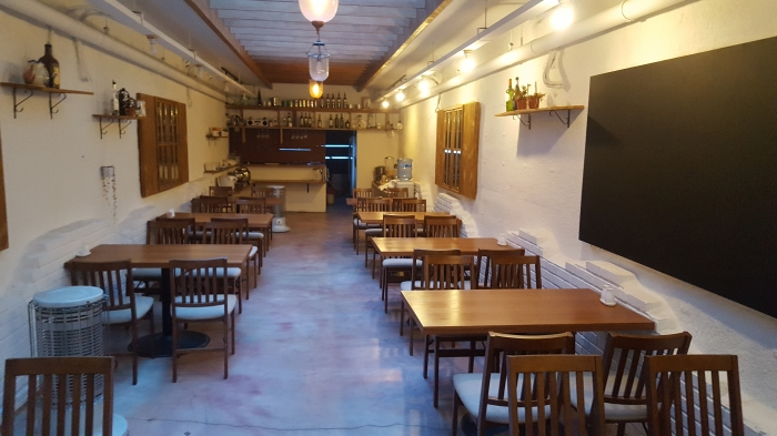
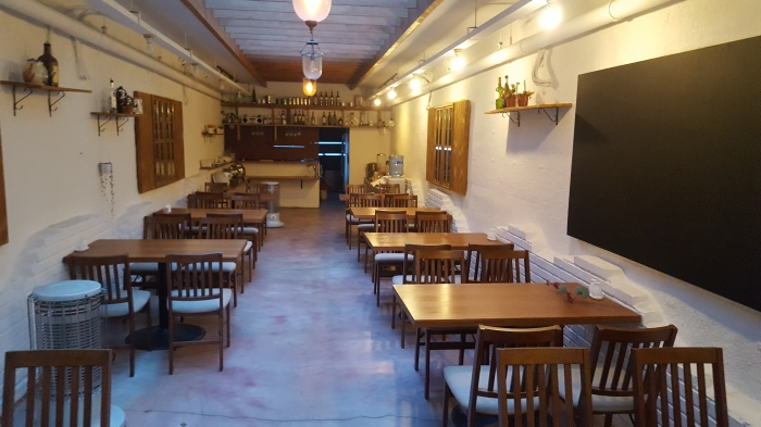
+ plant (563, 288)
